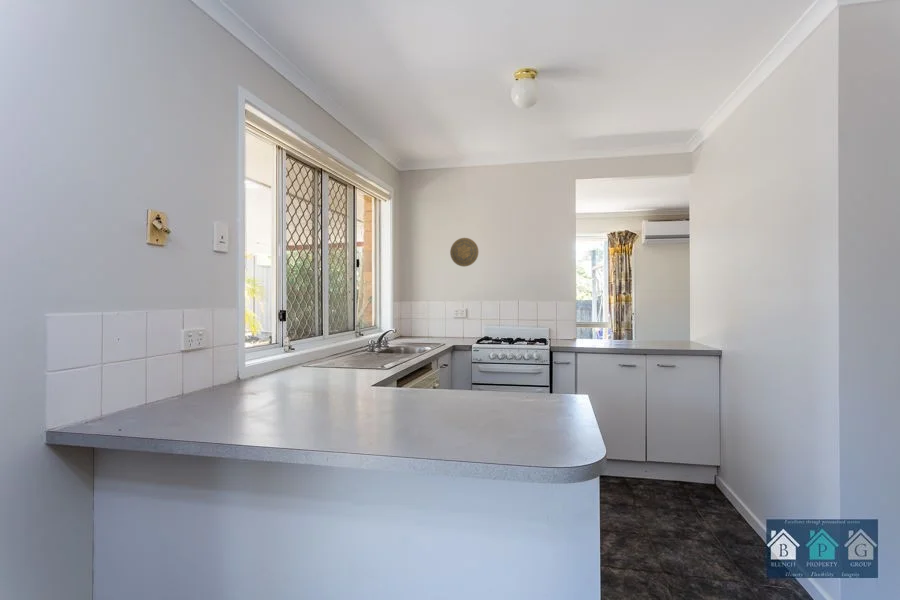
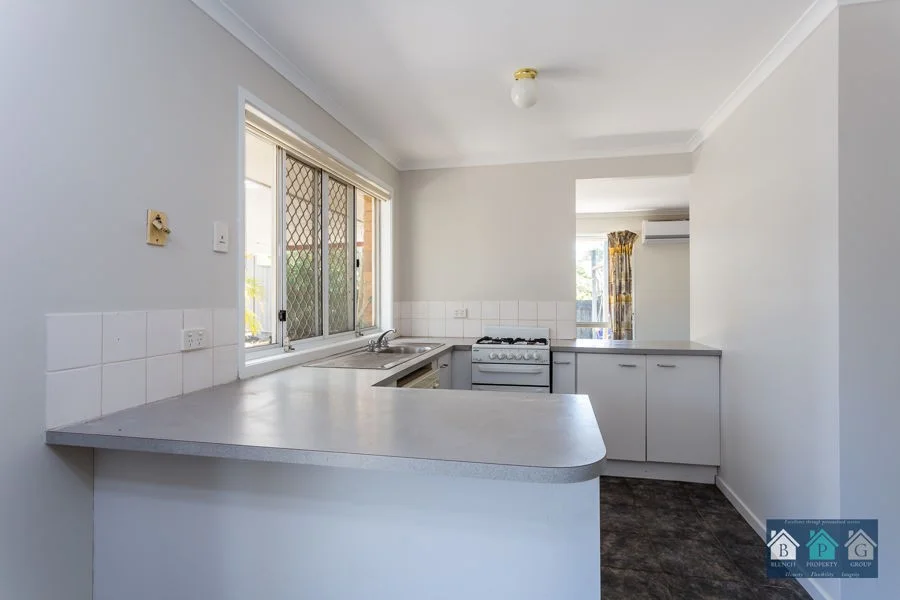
- decorative plate (464, 252)
